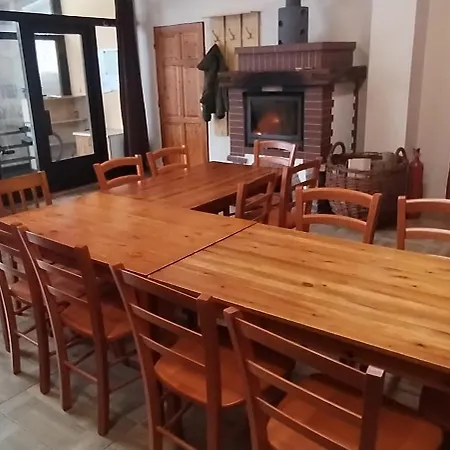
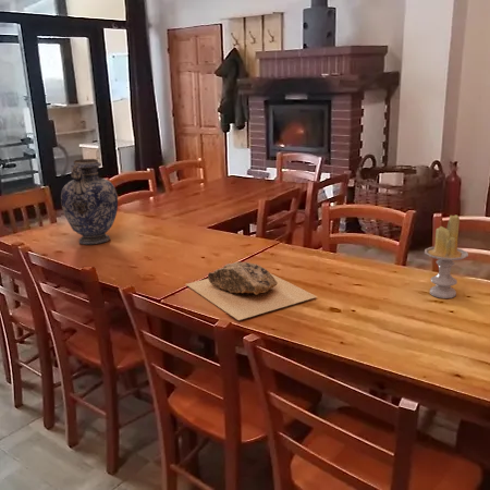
+ mineral sample (248, 277)
+ vase (89, 200)
+ candle (445, 255)
